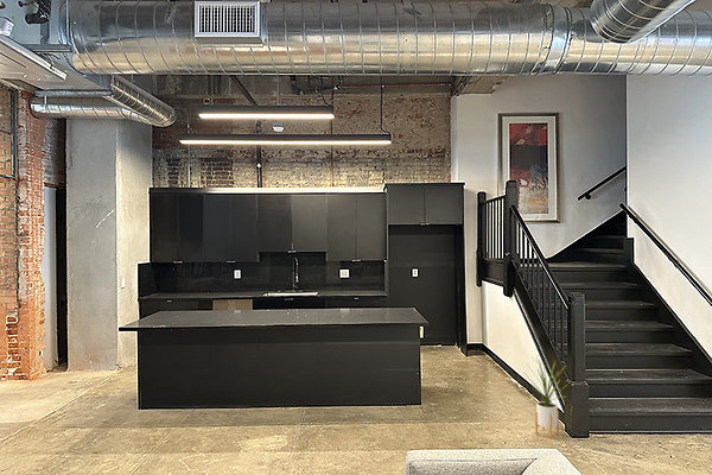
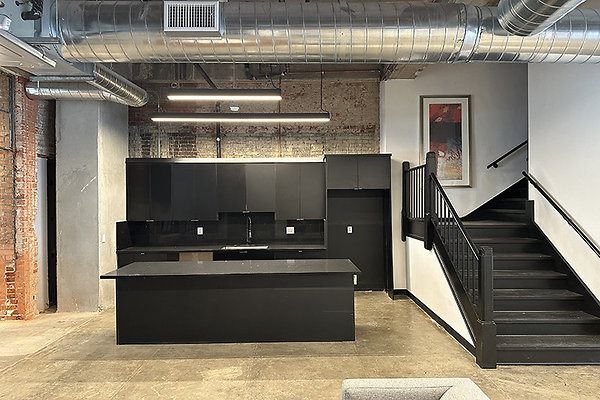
- house plant (547, 395)
